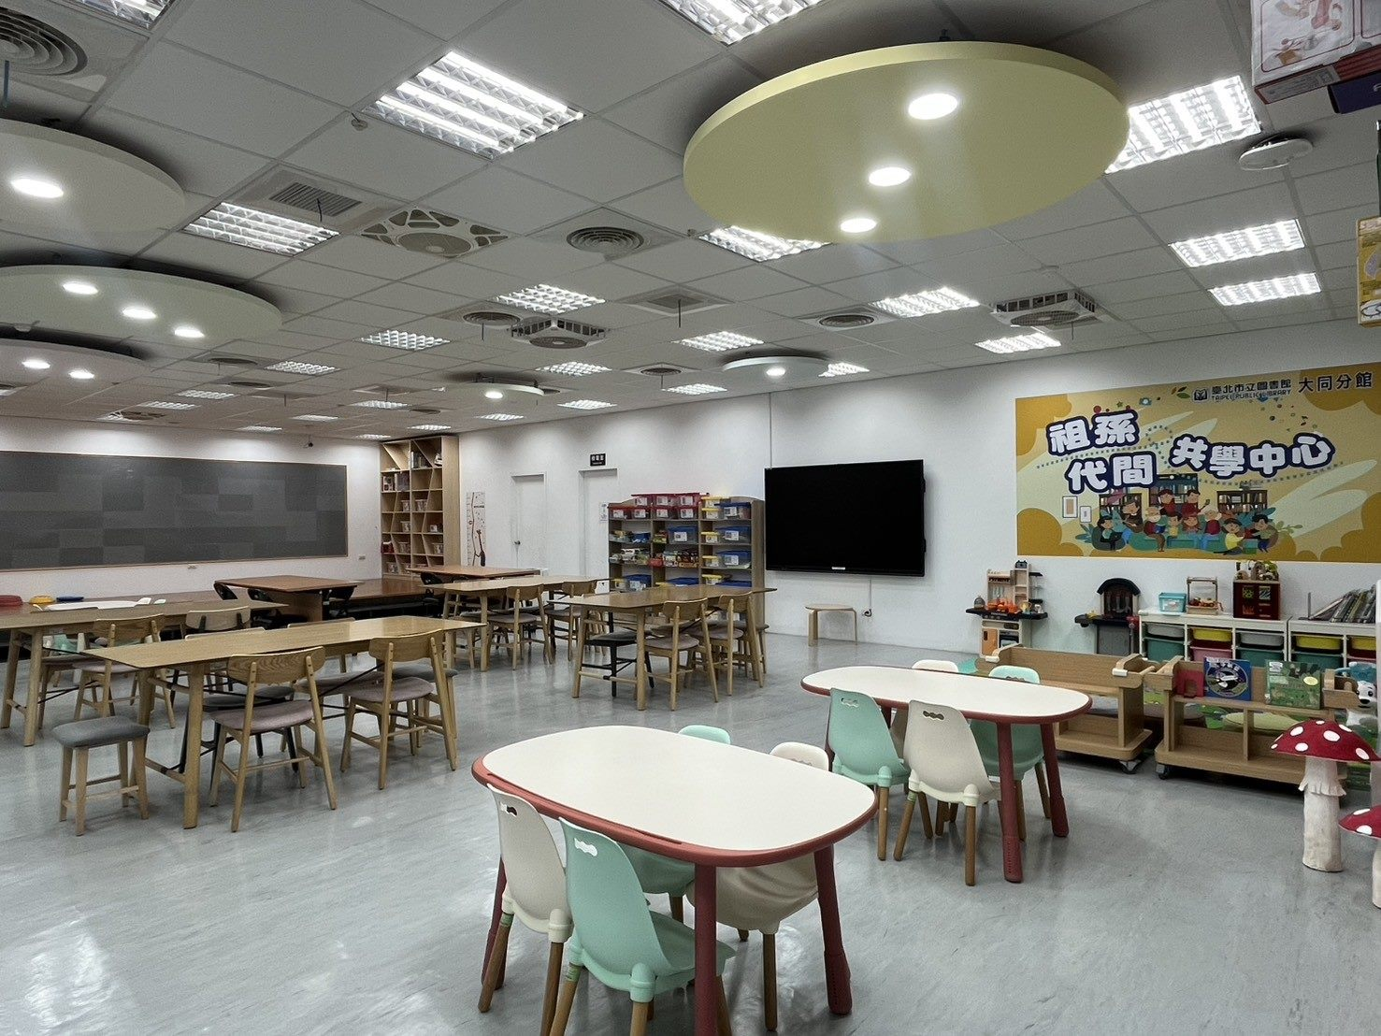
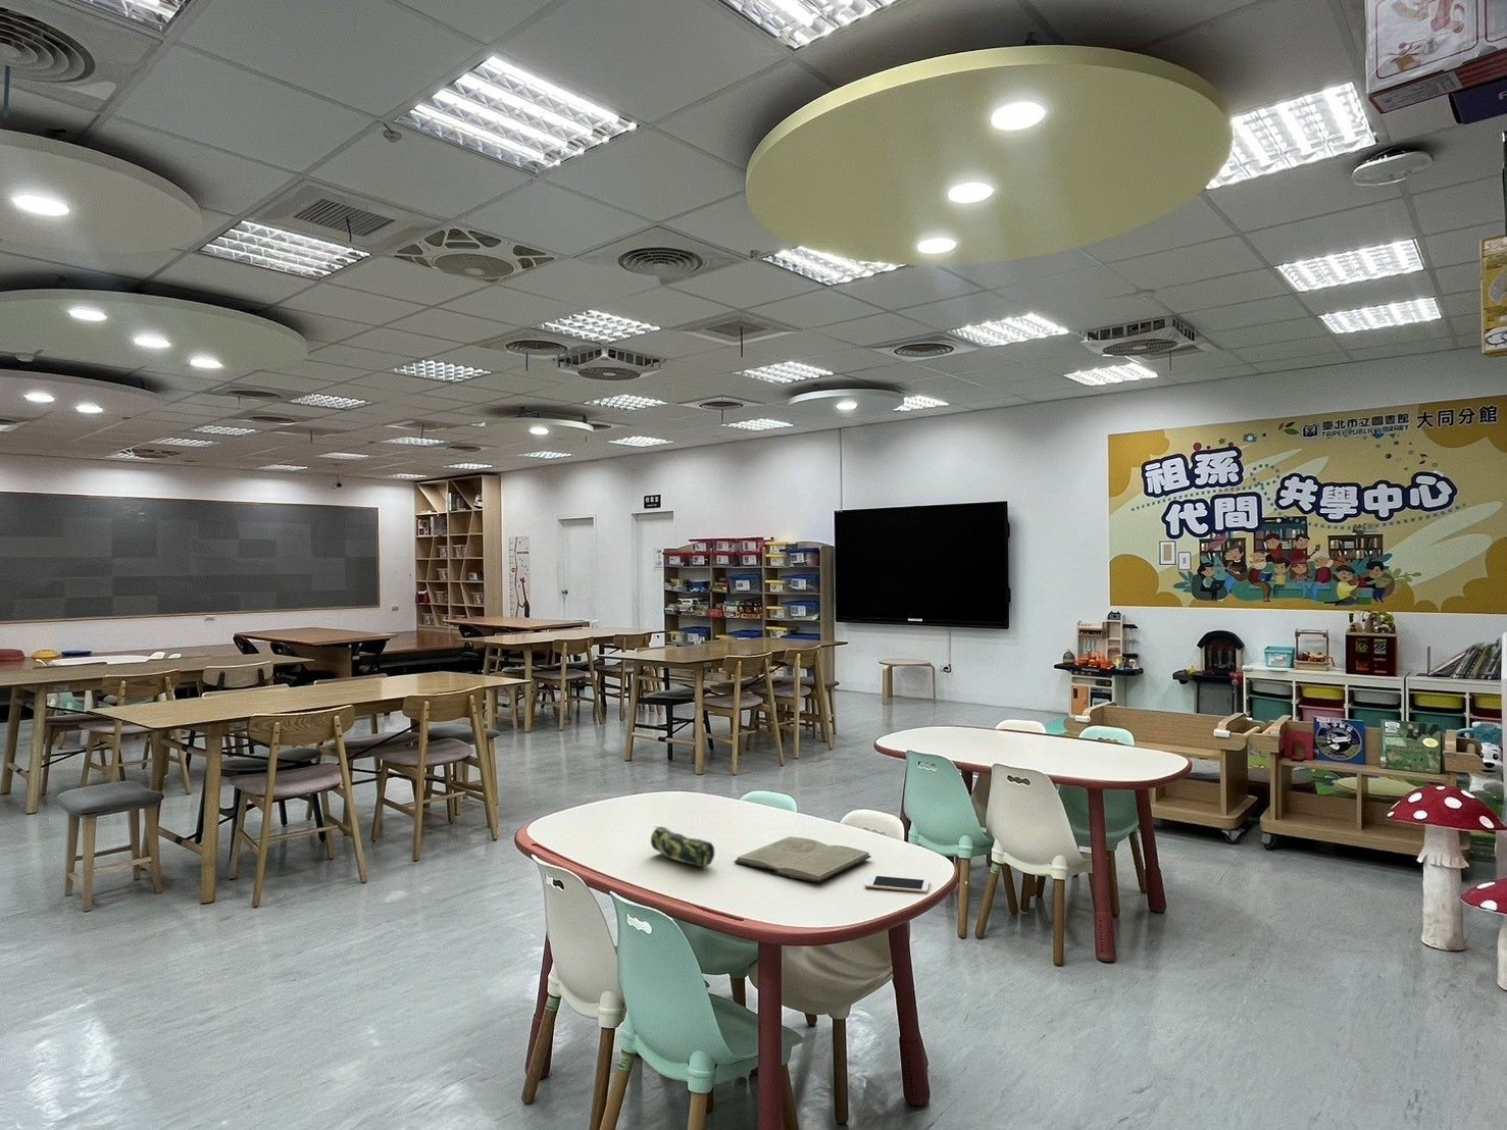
+ book (802, 857)
+ pencil case (680, 846)
+ cell phone (897, 883)
